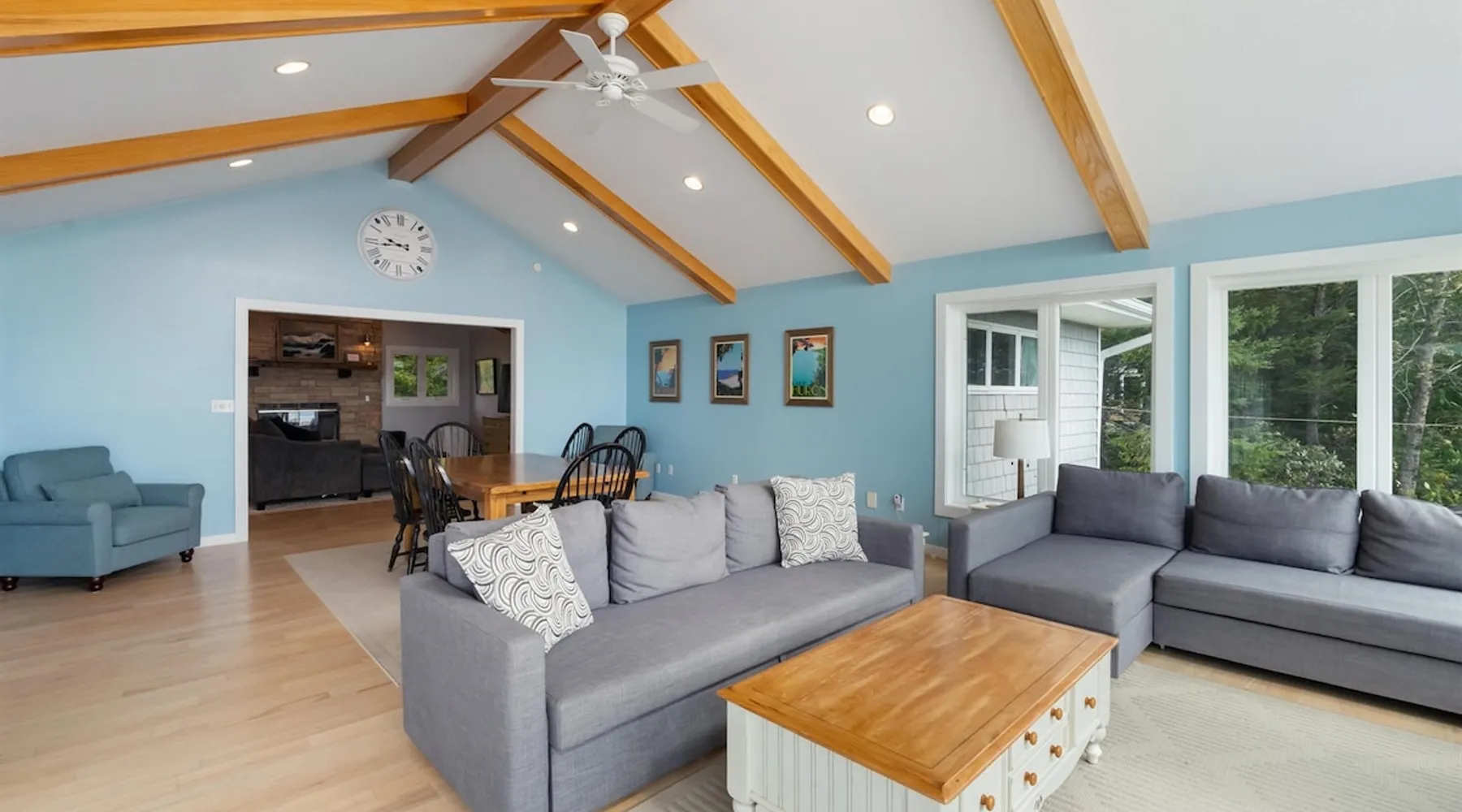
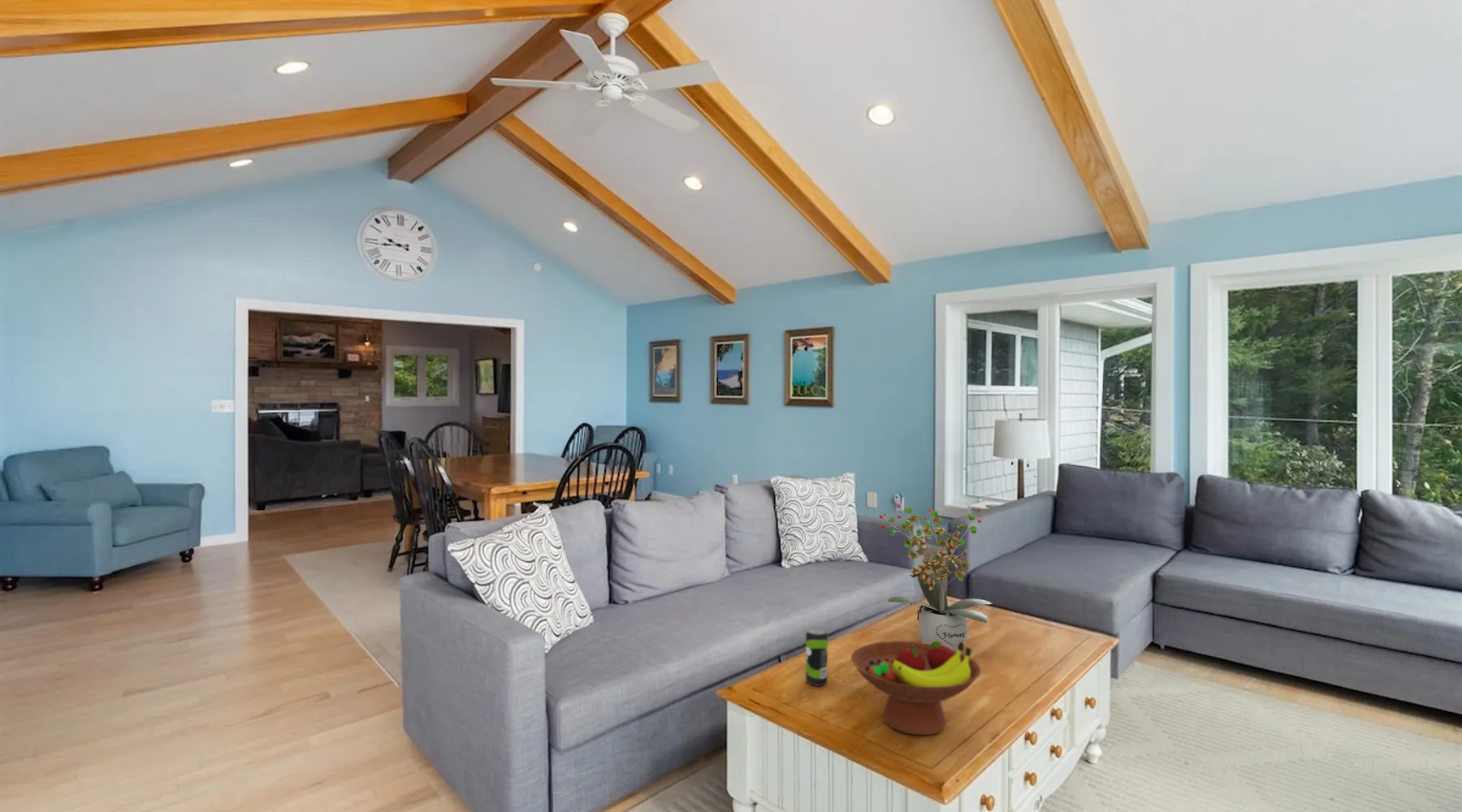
+ potted plant (934, 576)
+ beverage can (816, 656)
+ fruit bowl (914, 680)
